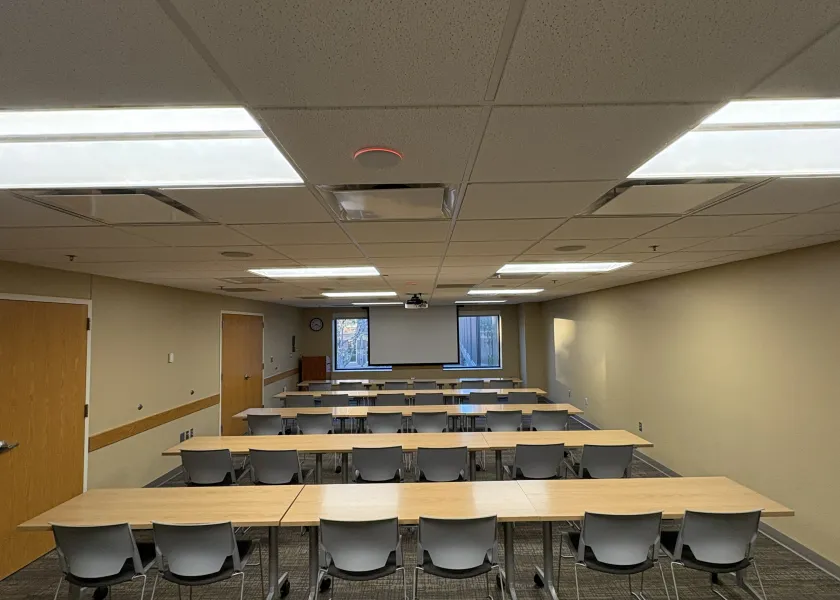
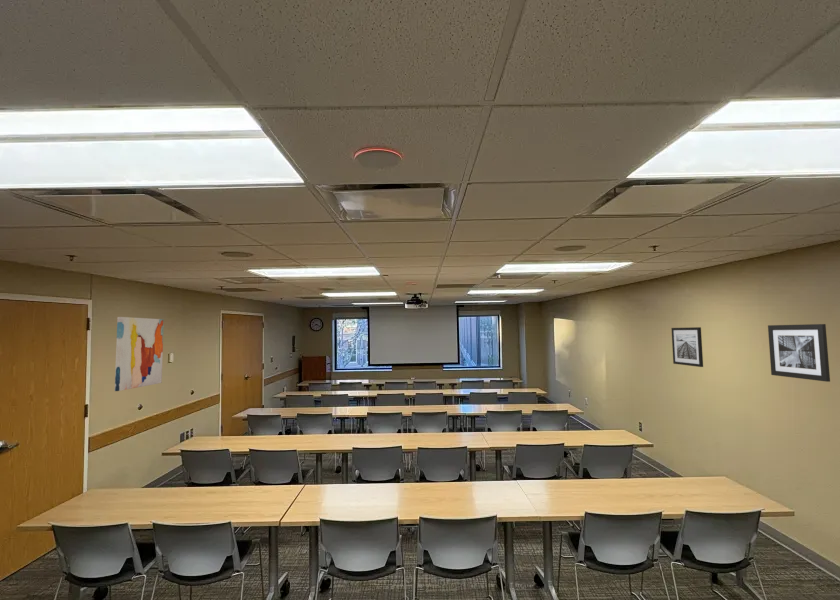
+ wall art (141, 352)
+ wall art (686, 346)
+ wall art (796, 351)
